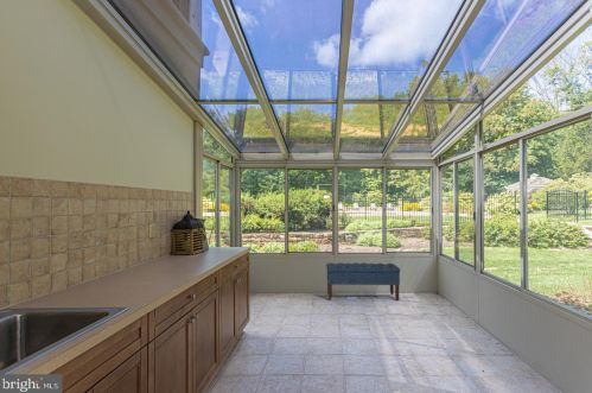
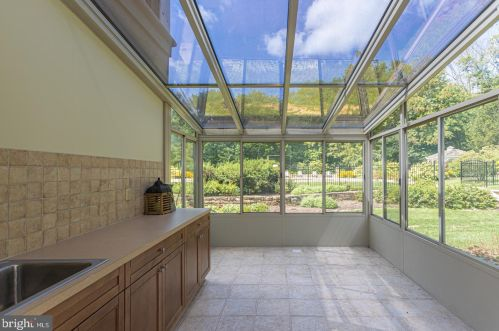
- bench (362, 280)
